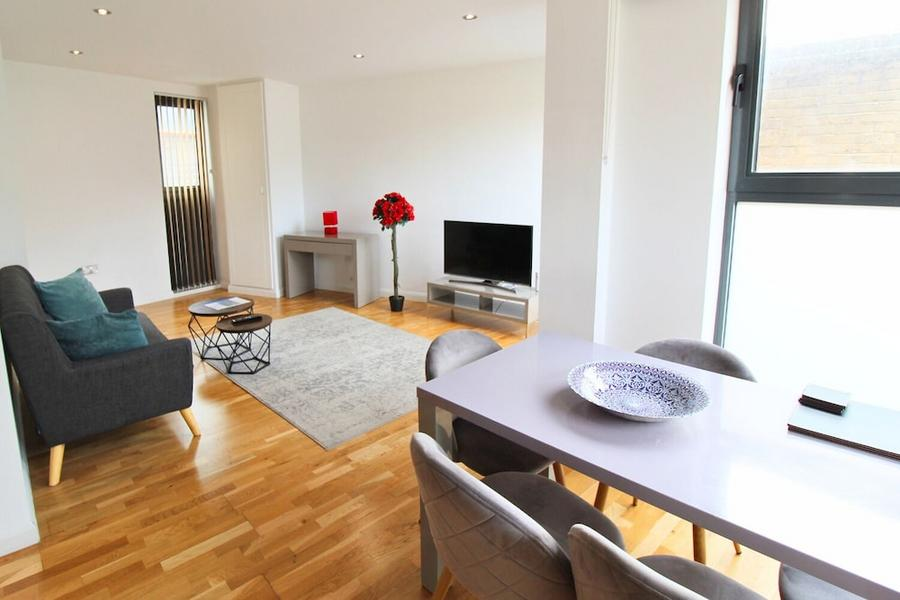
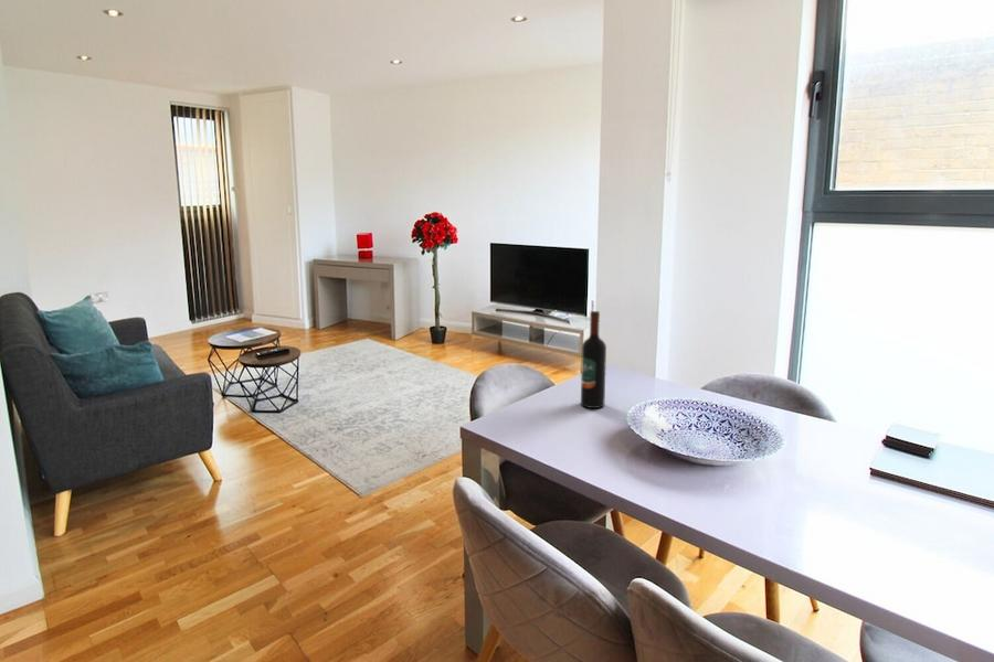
+ wine bottle (593, 359)
